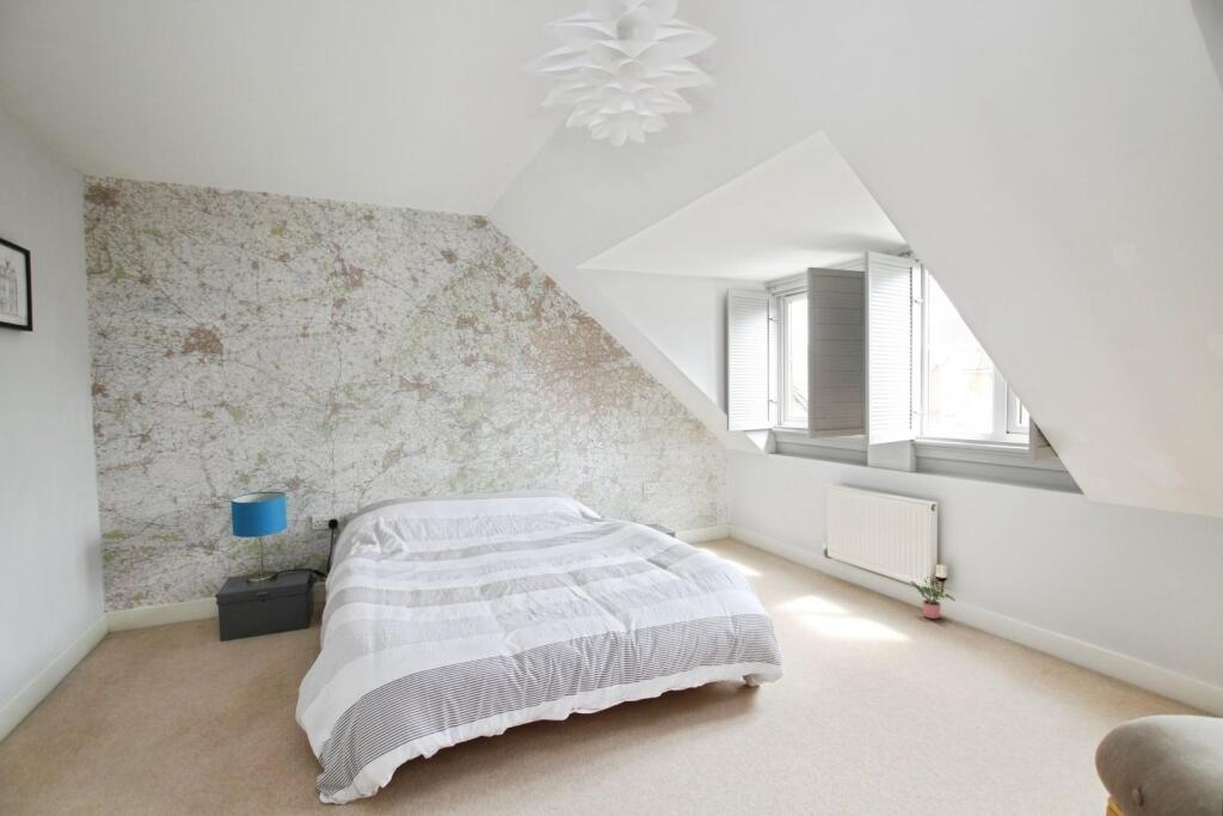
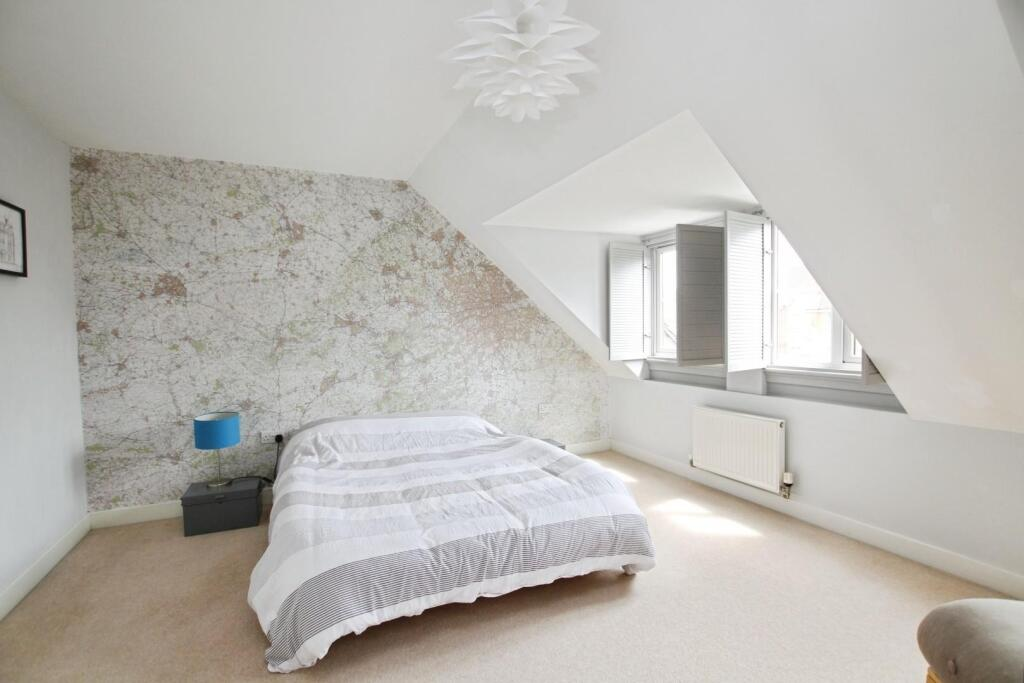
- potted plant (934, 597)
